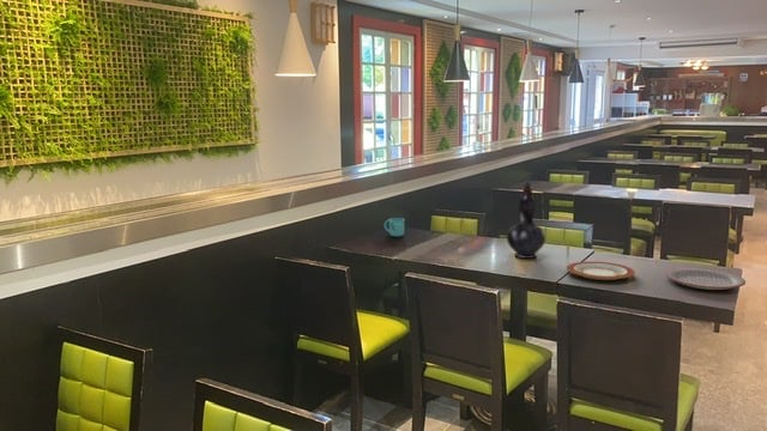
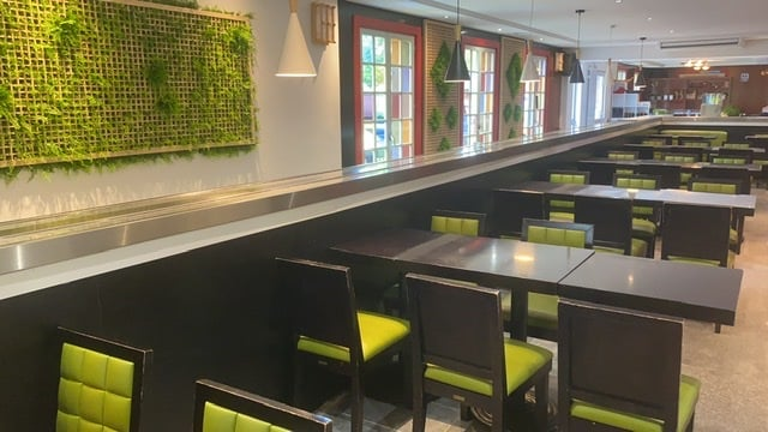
- mug (393, 226)
- plate (703, 279)
- plate (599, 272)
- decorative vase (526, 219)
